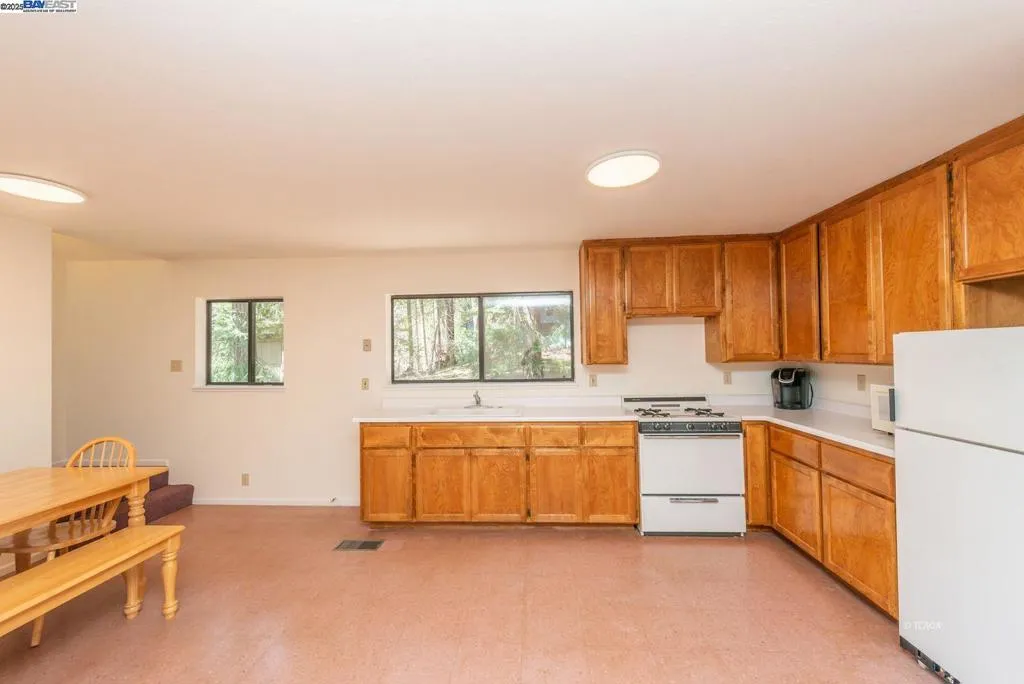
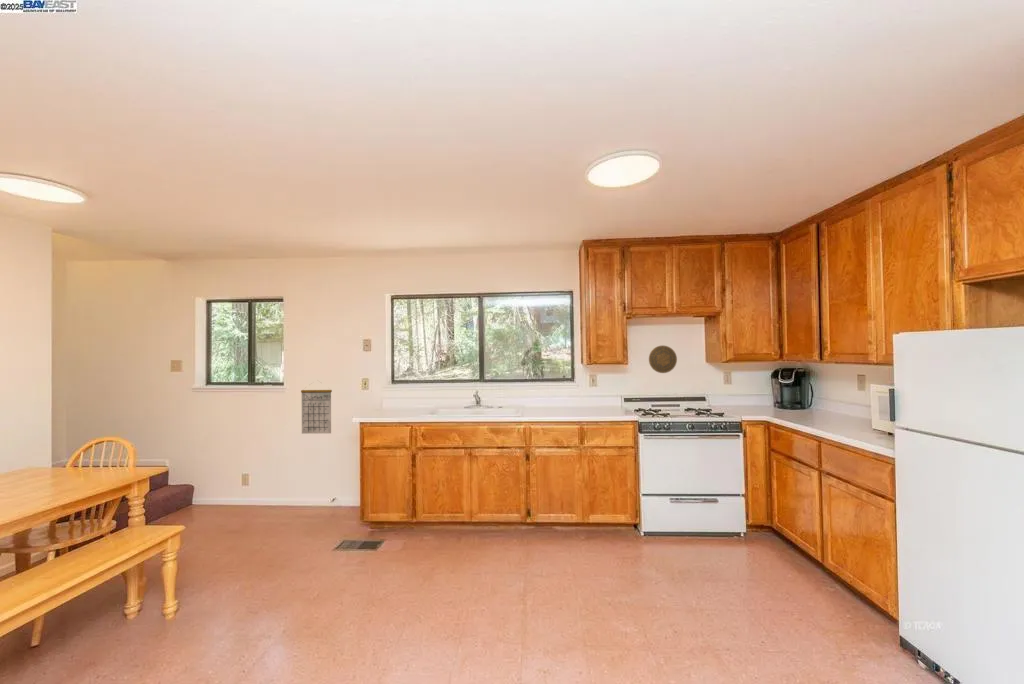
+ calendar (316, 406)
+ decorative plate (663, 359)
